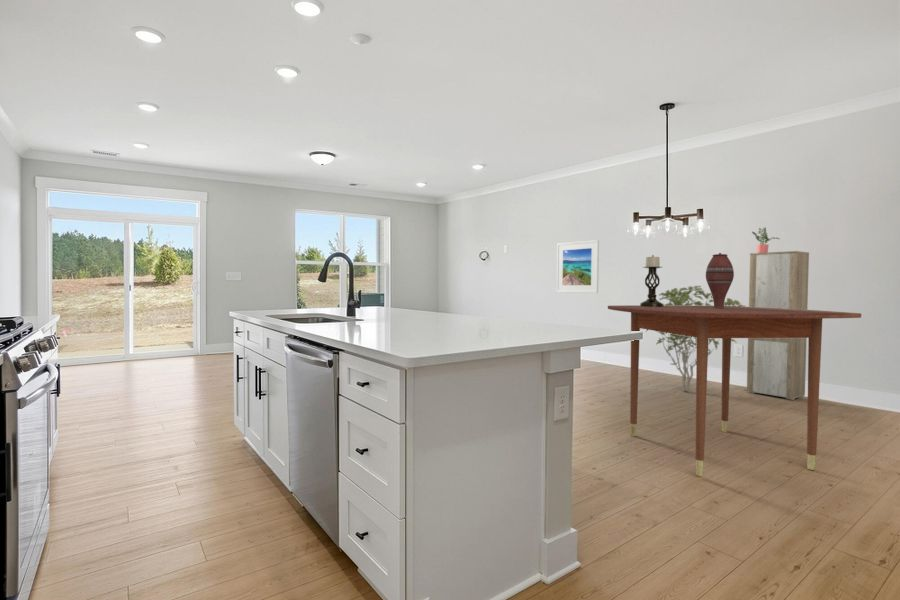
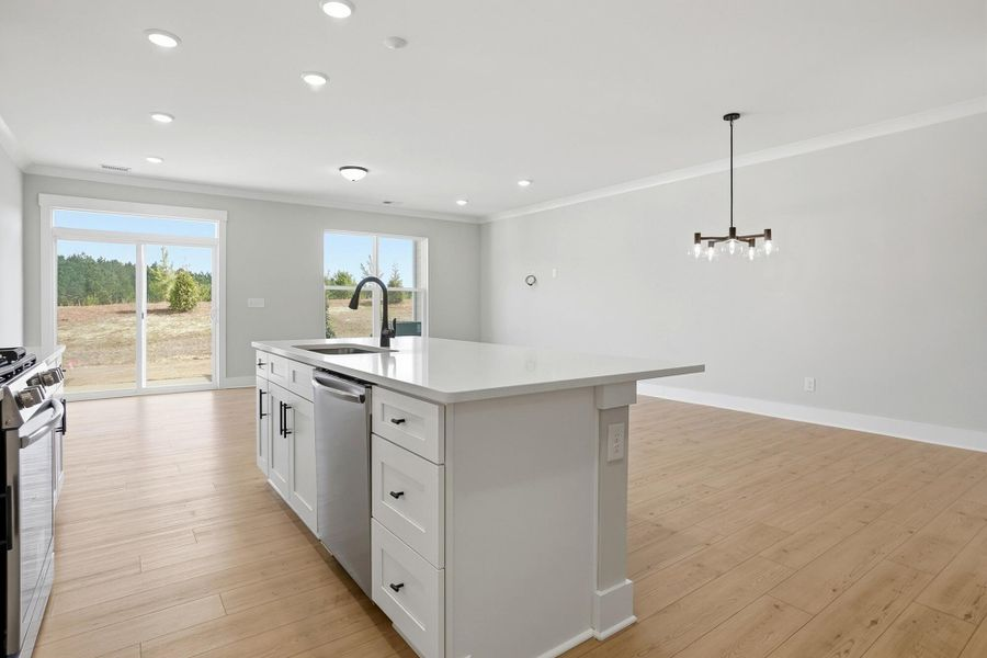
- dining table (722, 380)
- cabinet (776, 338)
- vase (719, 280)
- candle holder (651, 279)
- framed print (576, 267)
- potted plant (766, 239)
- shrub (689, 339)
